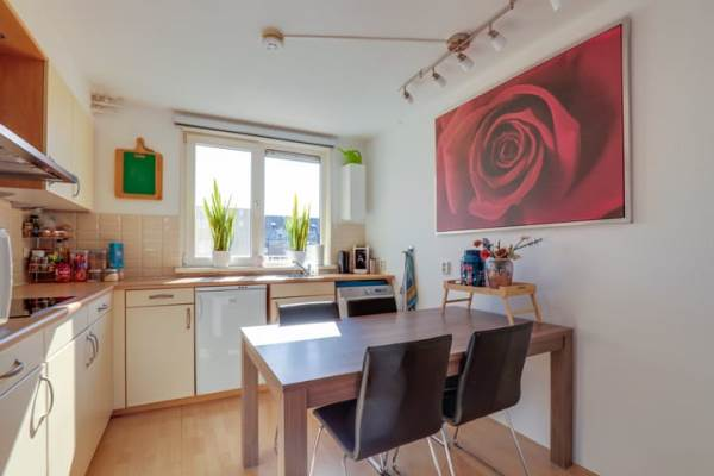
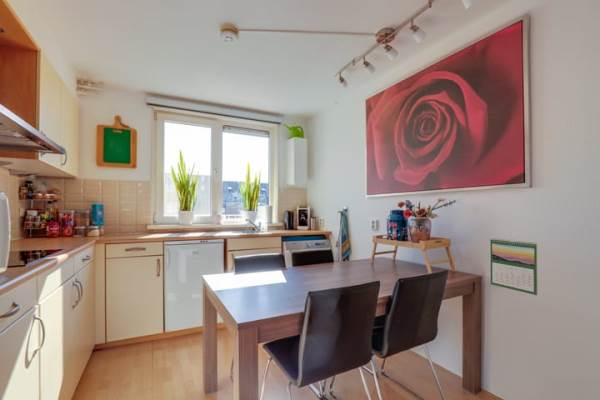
+ calendar (512, 264)
